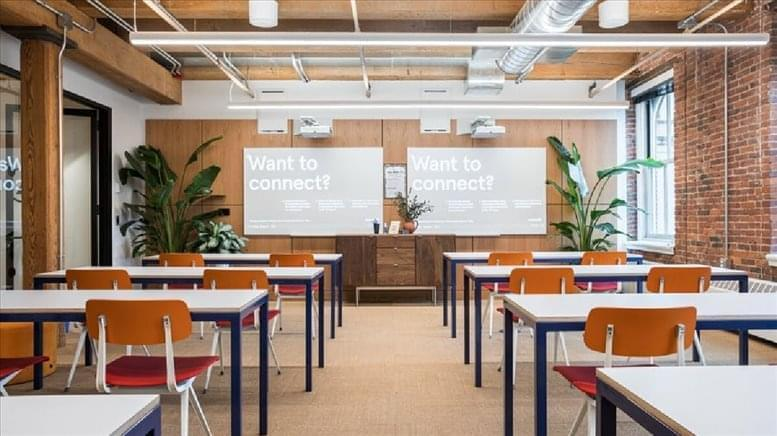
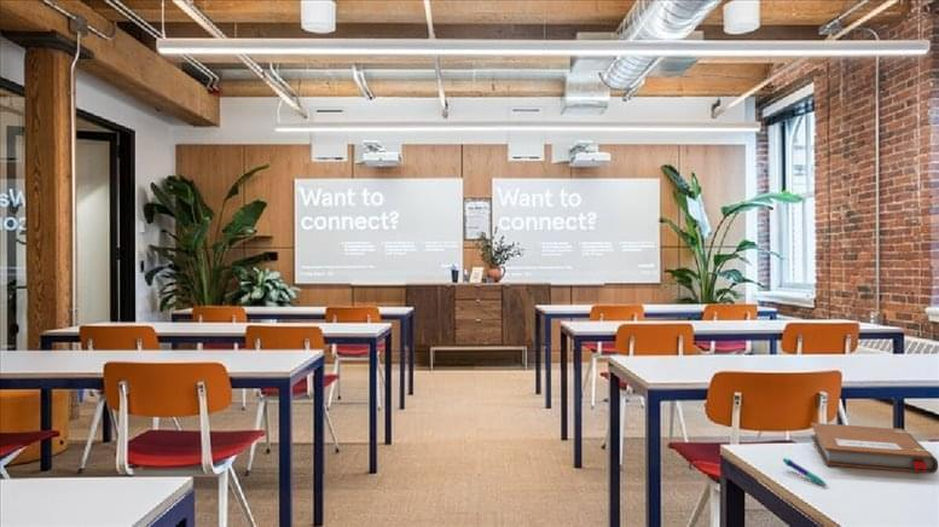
+ notebook (869, 446)
+ pen (804, 471)
